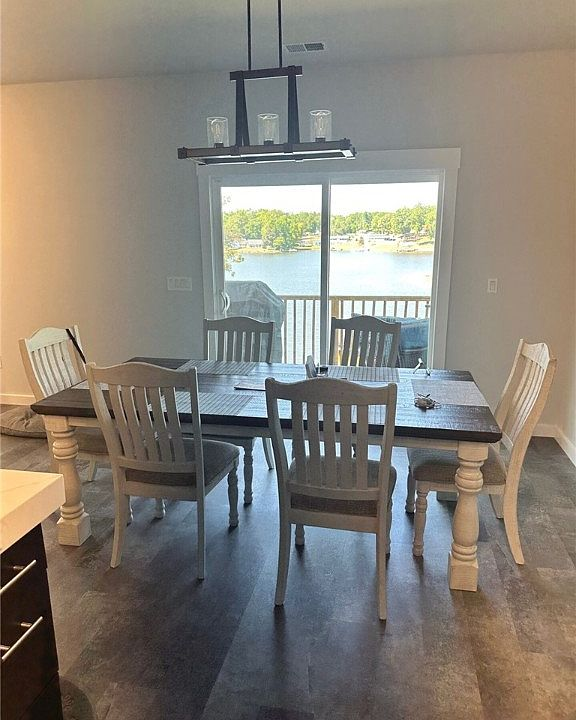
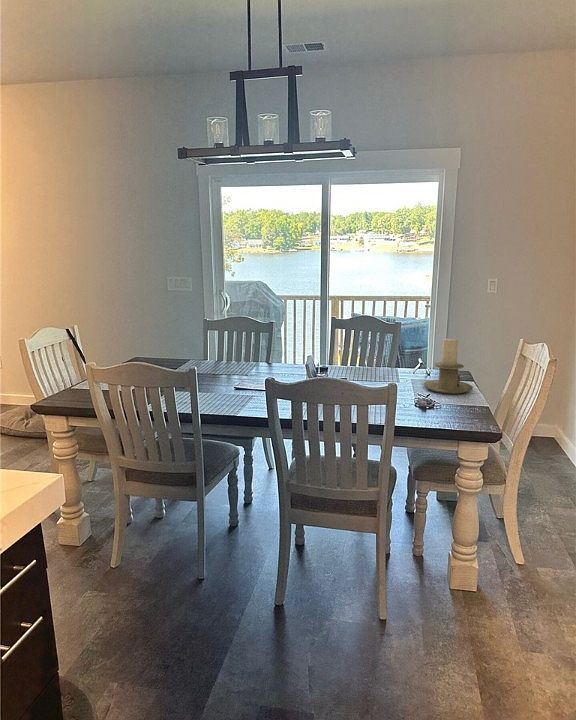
+ candle holder (449, 364)
